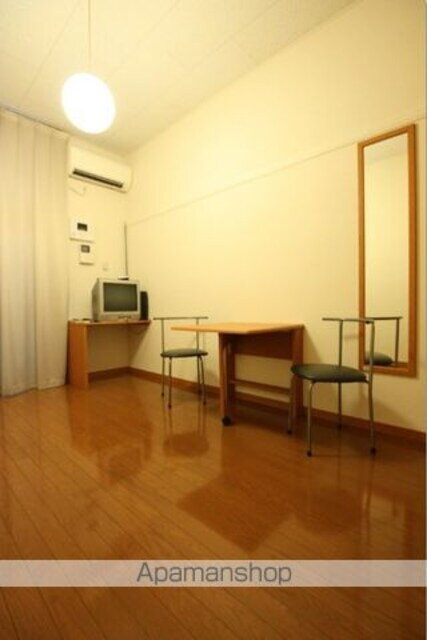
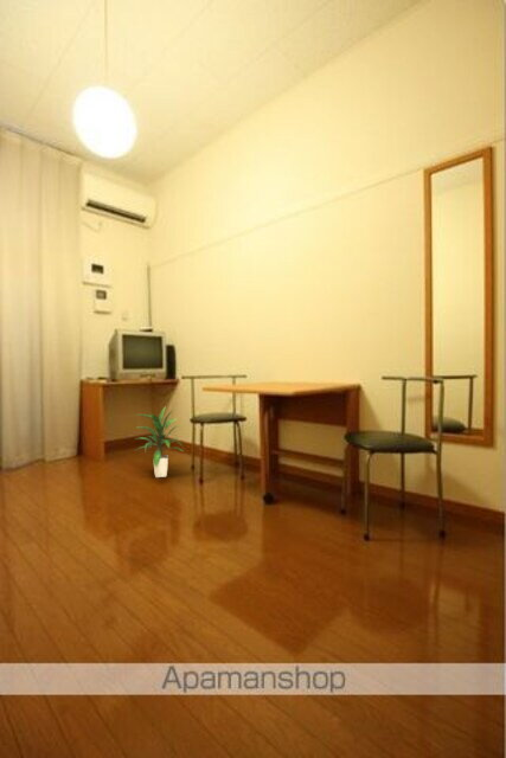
+ indoor plant (159, 441)
